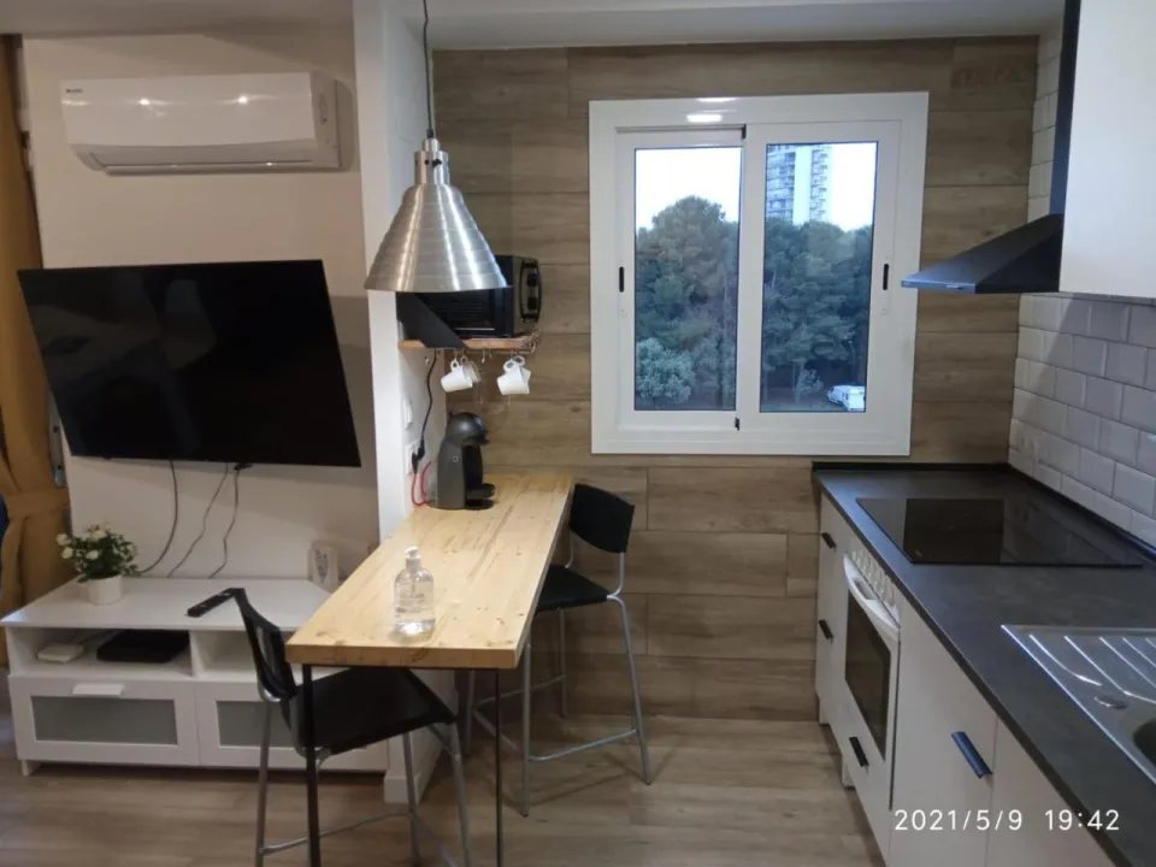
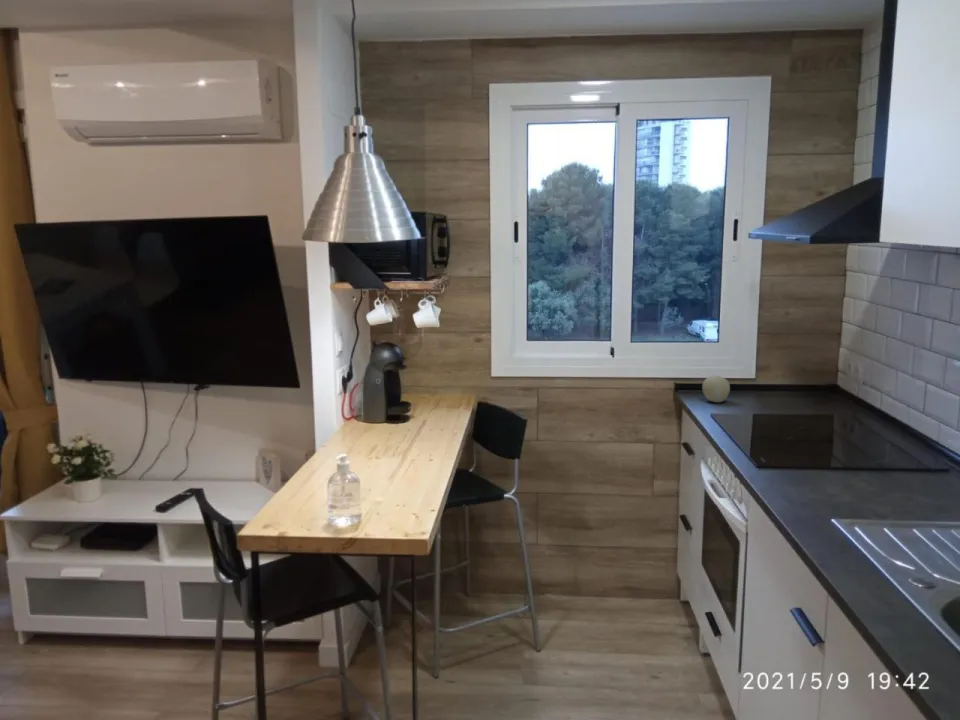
+ fruit (716, 388)
